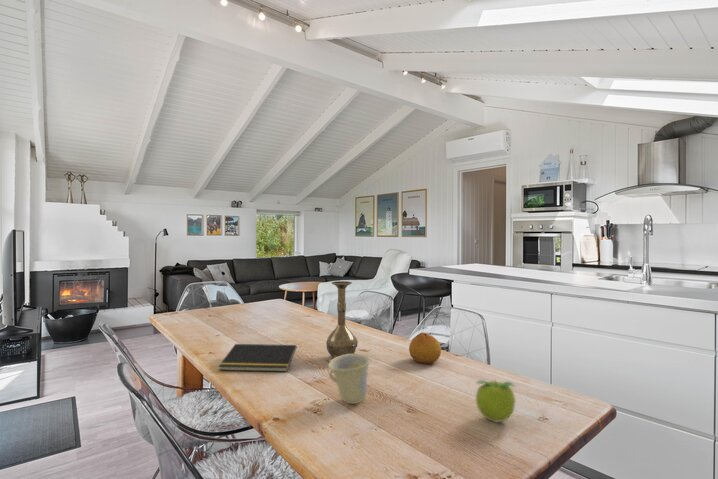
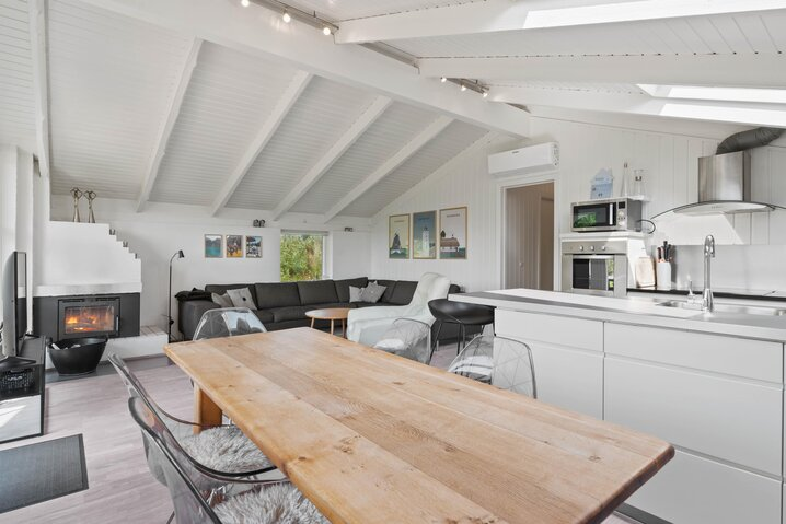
- fruit (424, 347)
- cup (349, 380)
- notepad (259, 356)
- vase (341, 320)
- fruit (495, 399)
